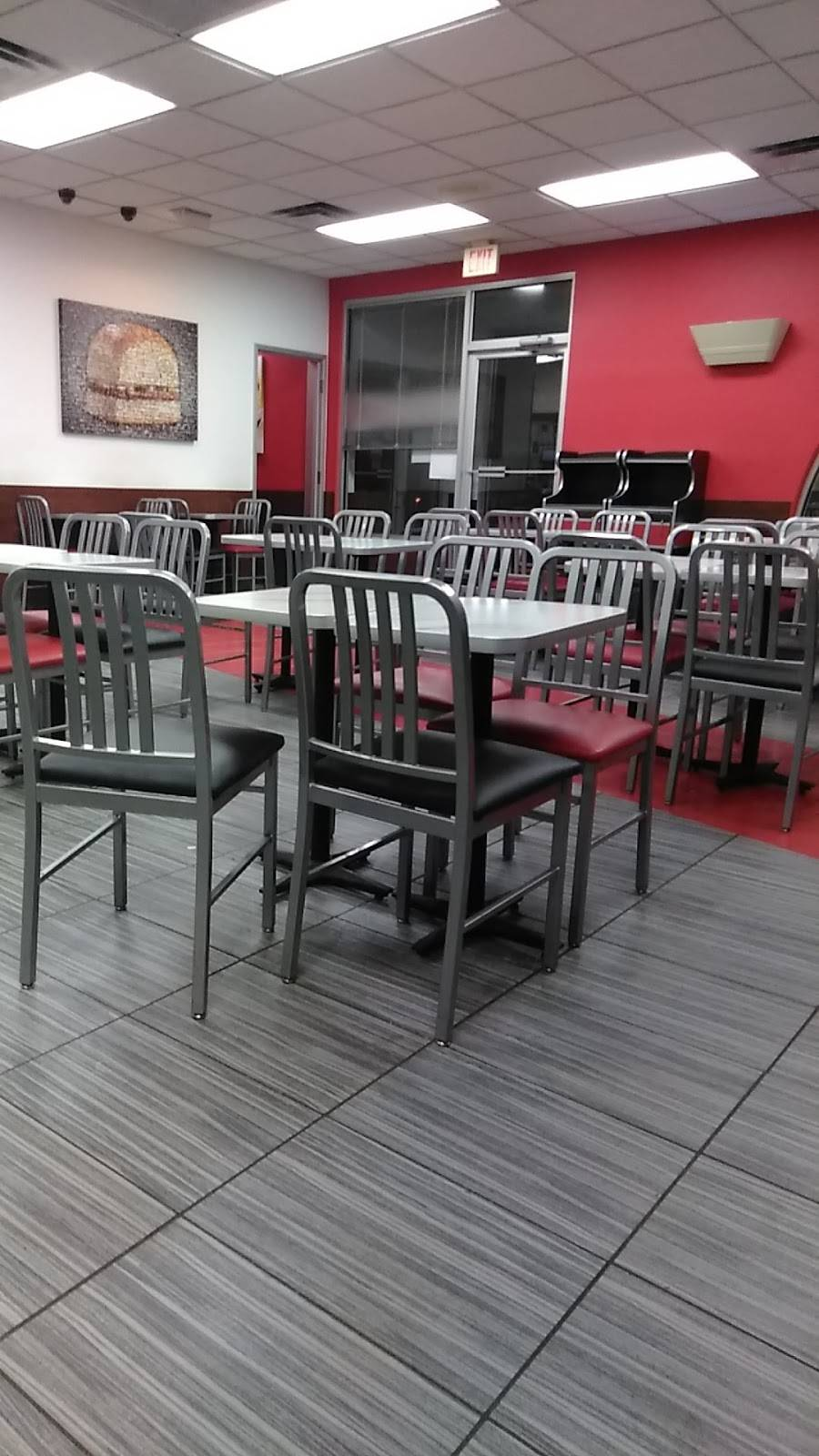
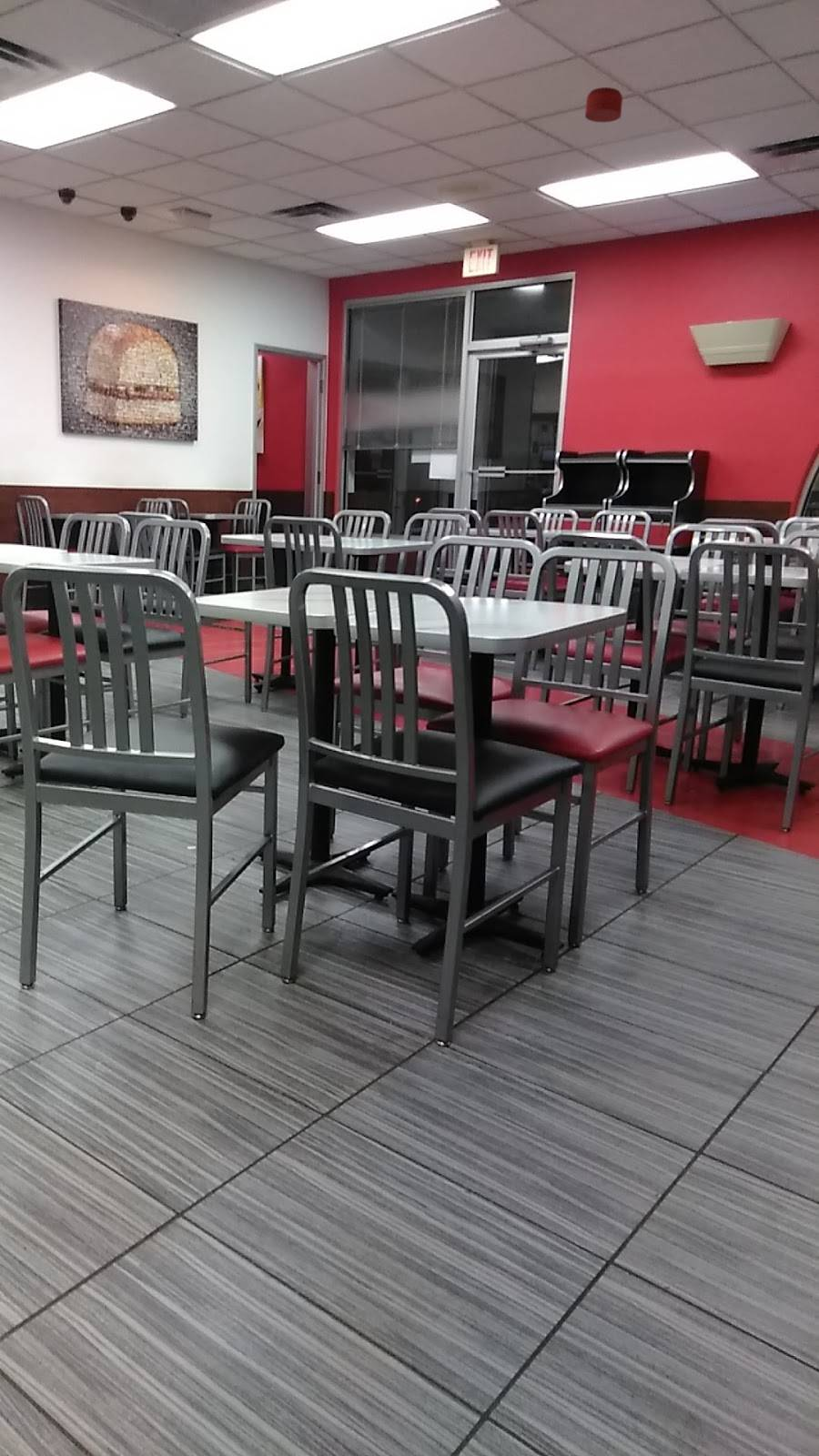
+ smoke detector (603, 104)
